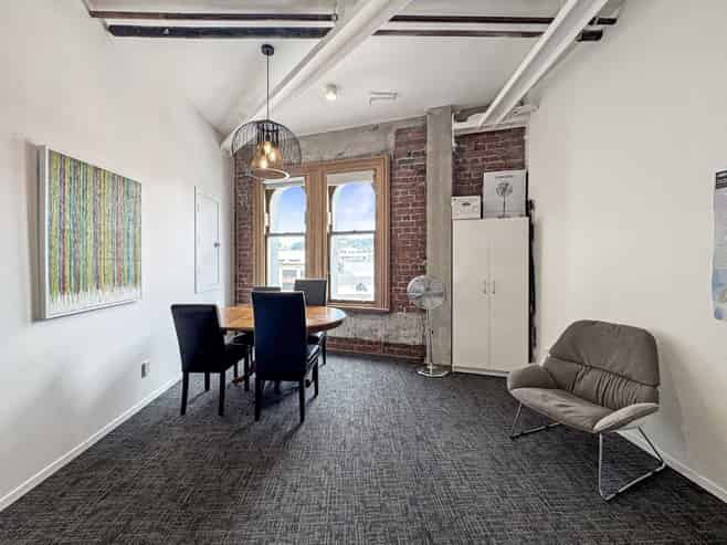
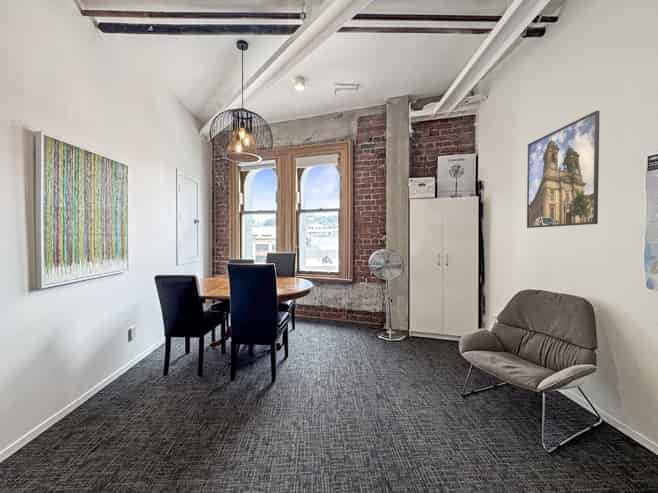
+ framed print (557, 178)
